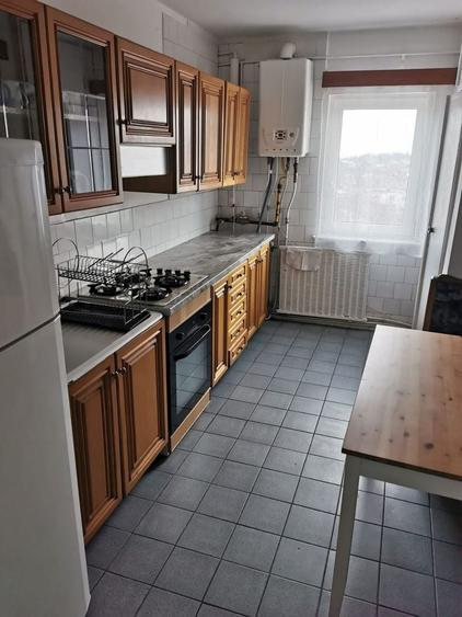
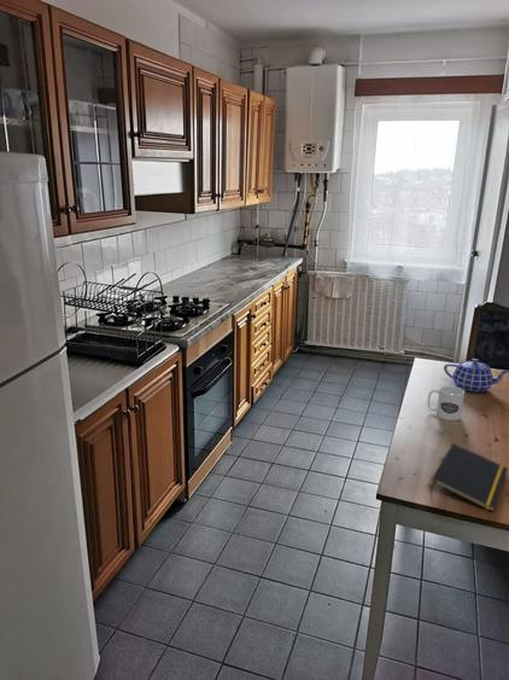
+ notepad (470, 475)
+ teapot (475, 373)
+ mug (444, 401)
